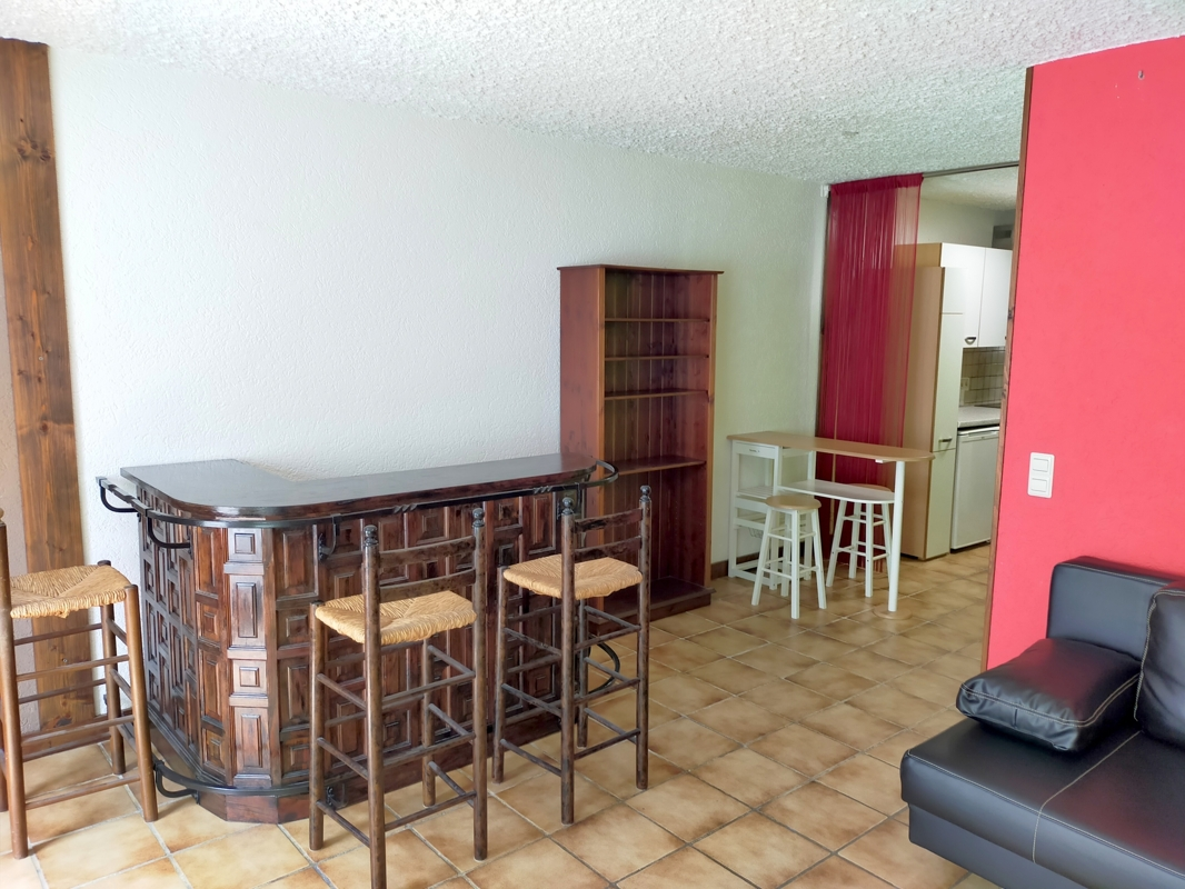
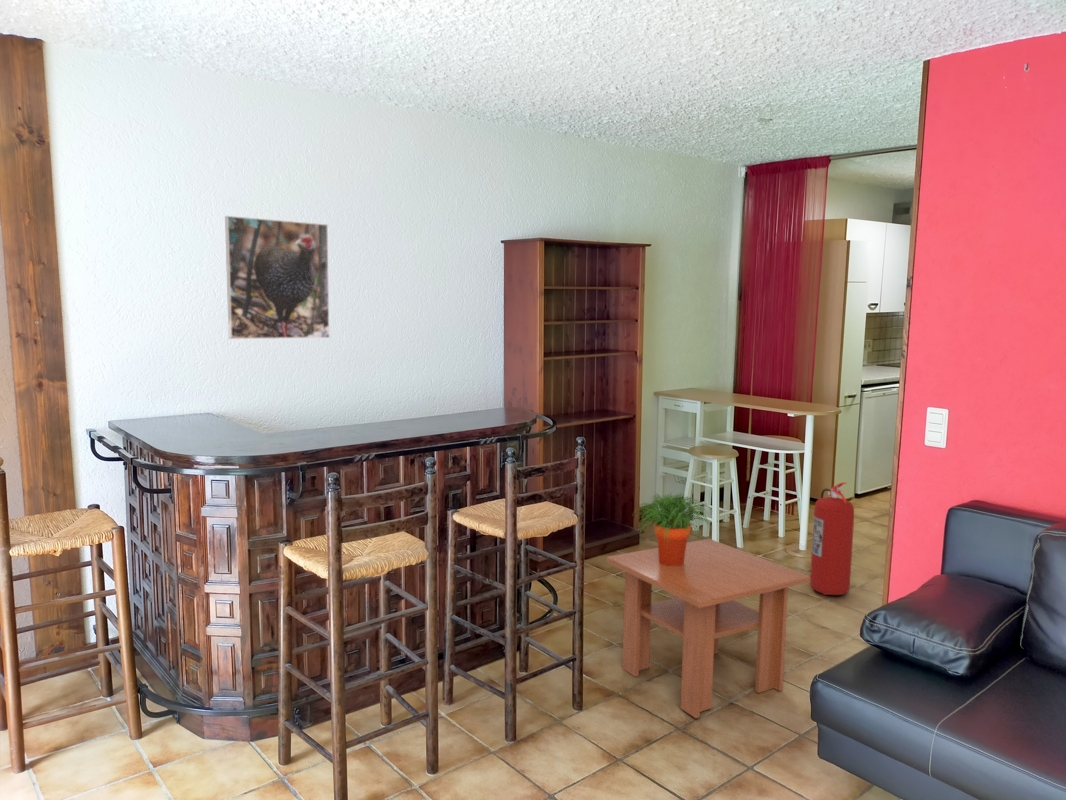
+ coffee table (702, 623)
+ potted plant (671, 528)
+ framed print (279, 279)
+ fire extinguisher (828, 532)
